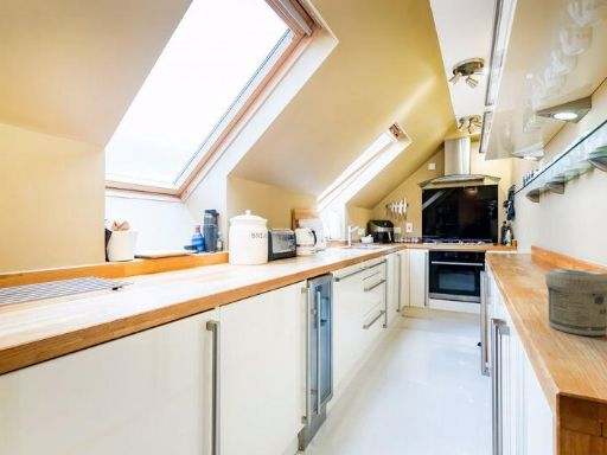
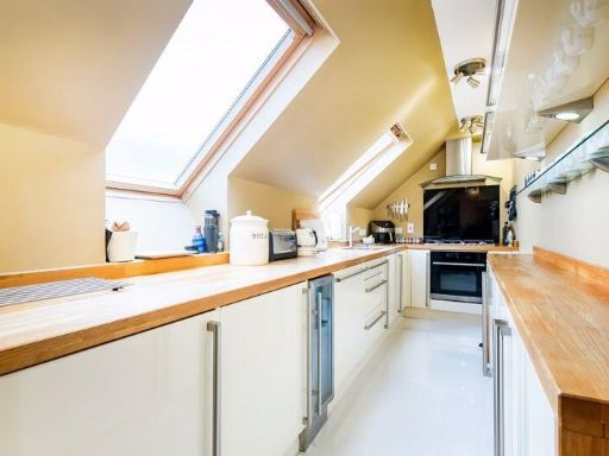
- jar (576, 300)
